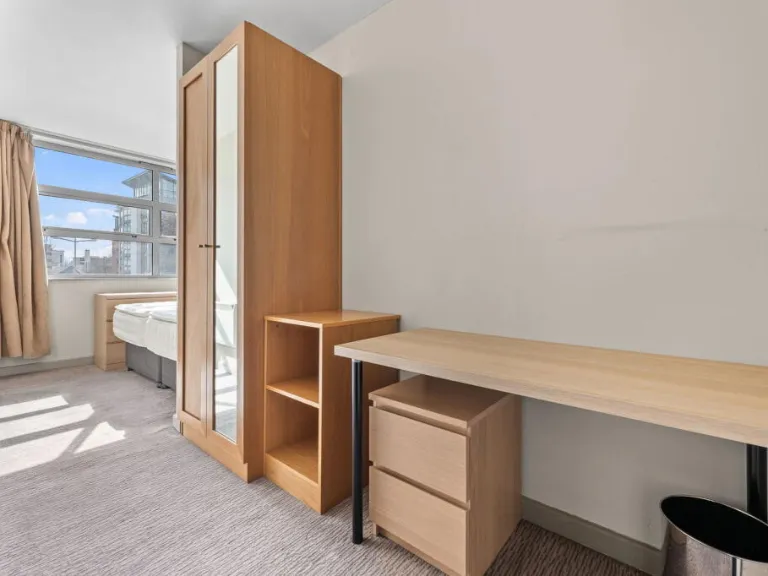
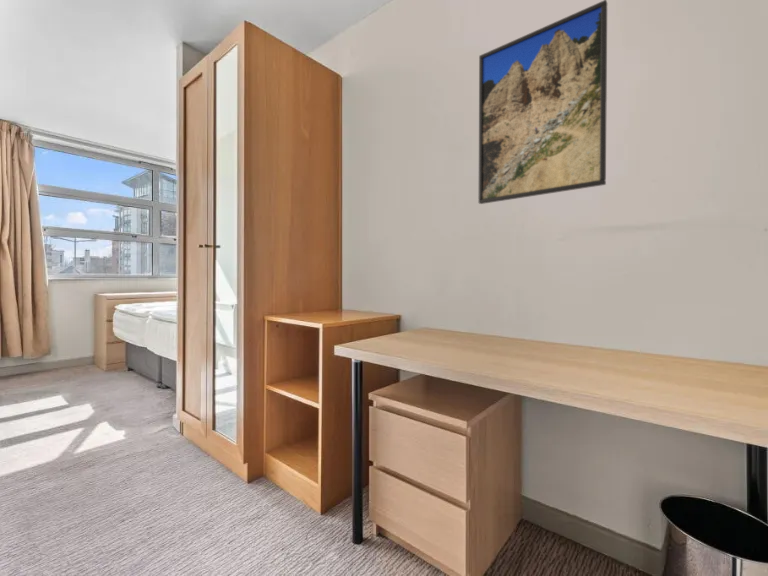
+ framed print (536, 113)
